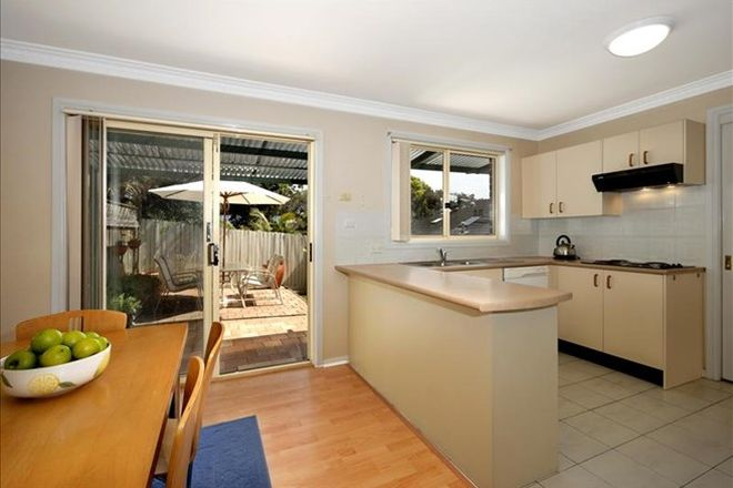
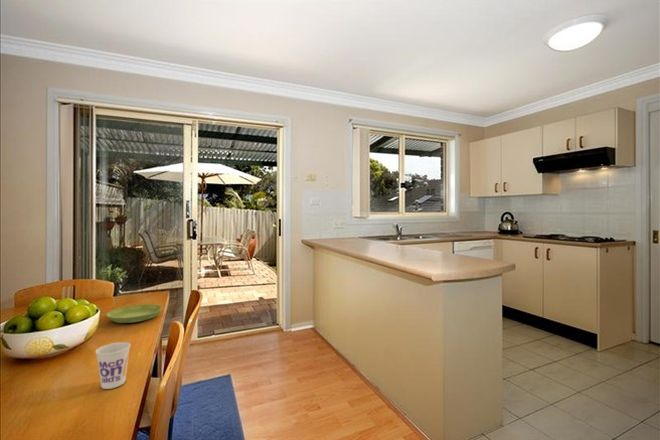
+ cup (113, 365)
+ saucer (135, 313)
